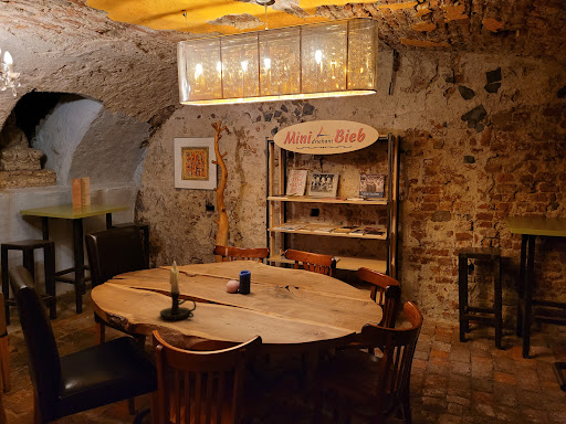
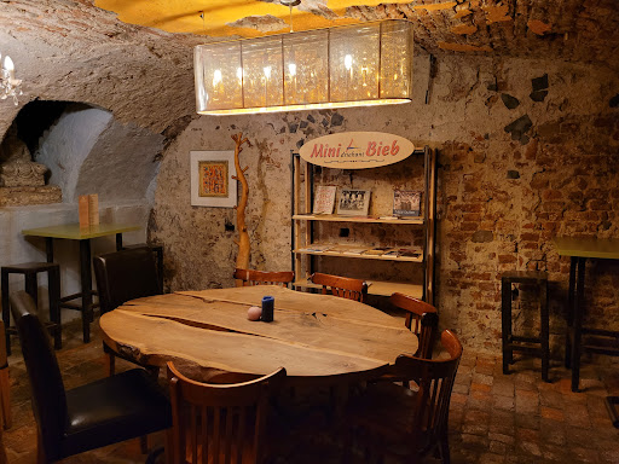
- candle holder (178, 288)
